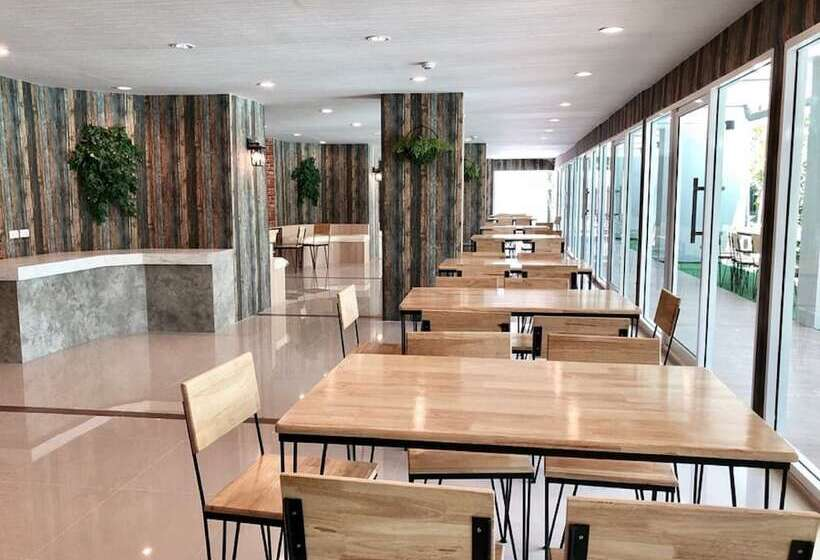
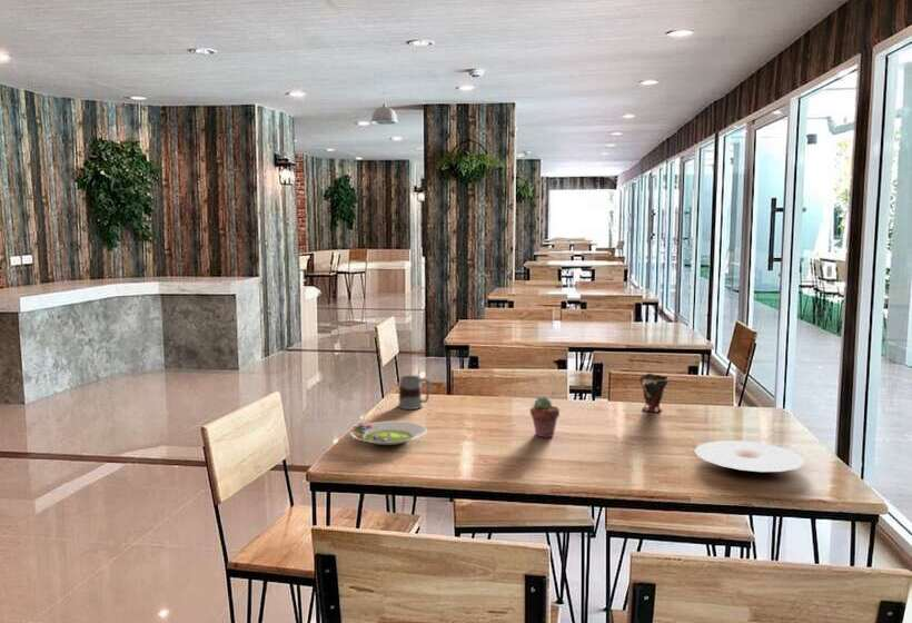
+ salad plate (388, 433)
+ mug (414, 392)
+ plate (747, 458)
+ cup (653, 393)
+ pendant light (384, 105)
+ potted succulent (544, 415)
